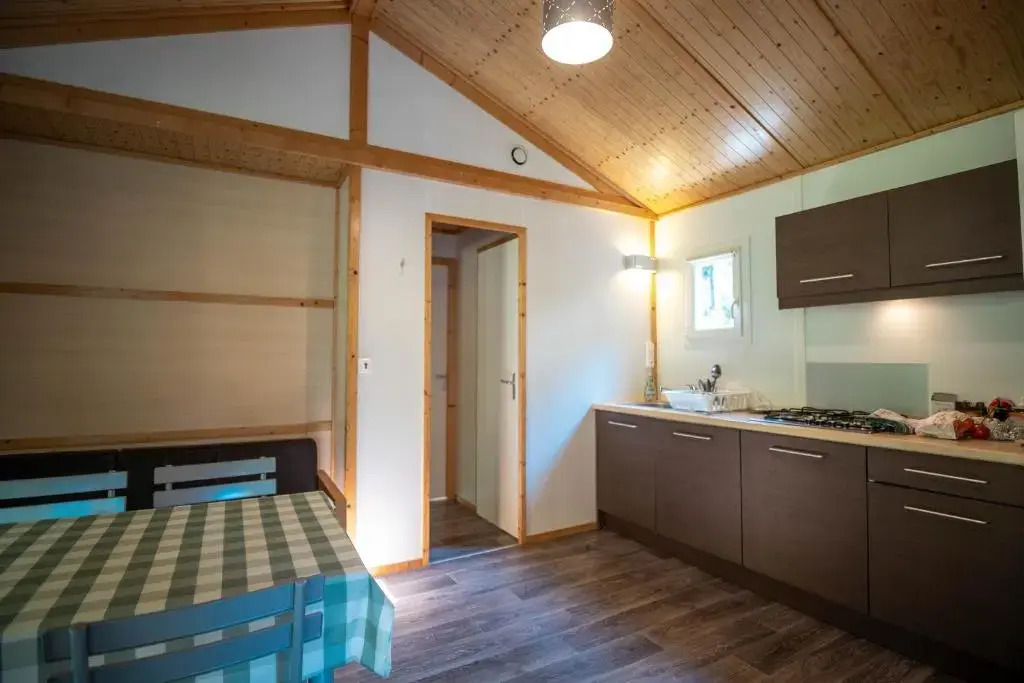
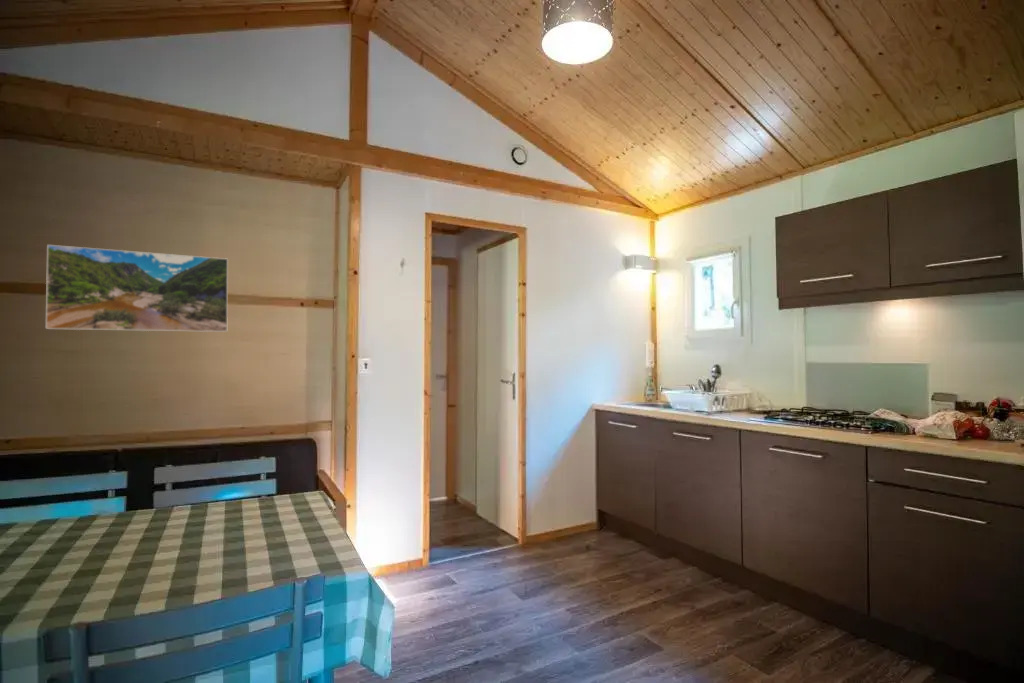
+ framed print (143, 291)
